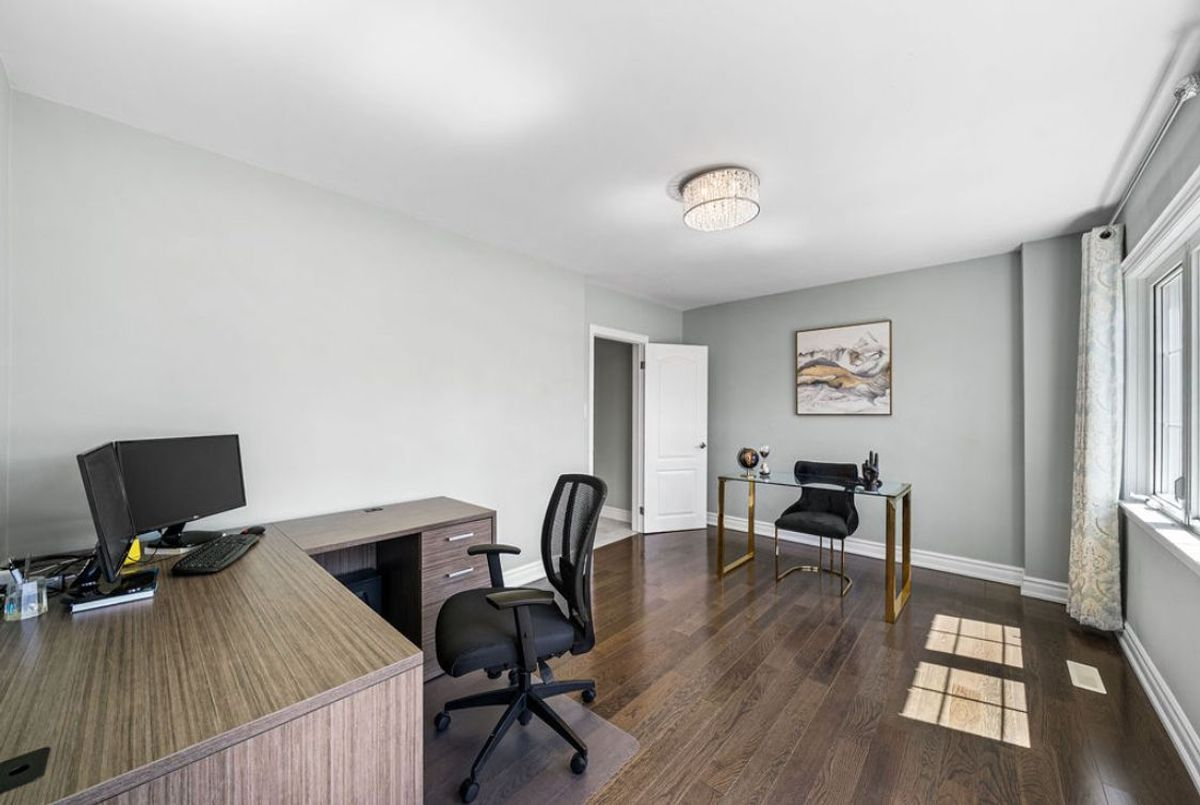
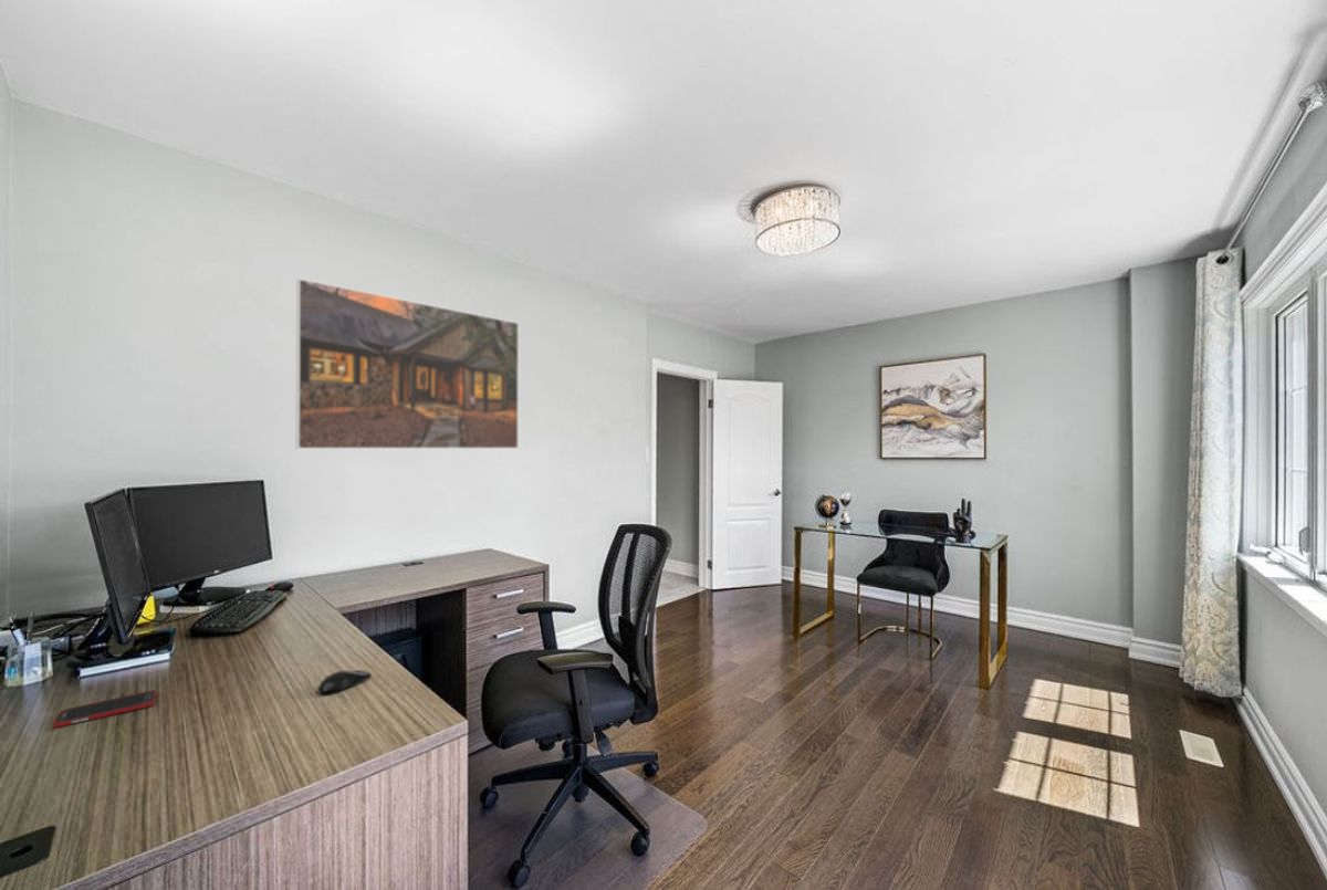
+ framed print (424, 376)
+ computer mouse (345, 677)
+ cell phone (107, 708)
